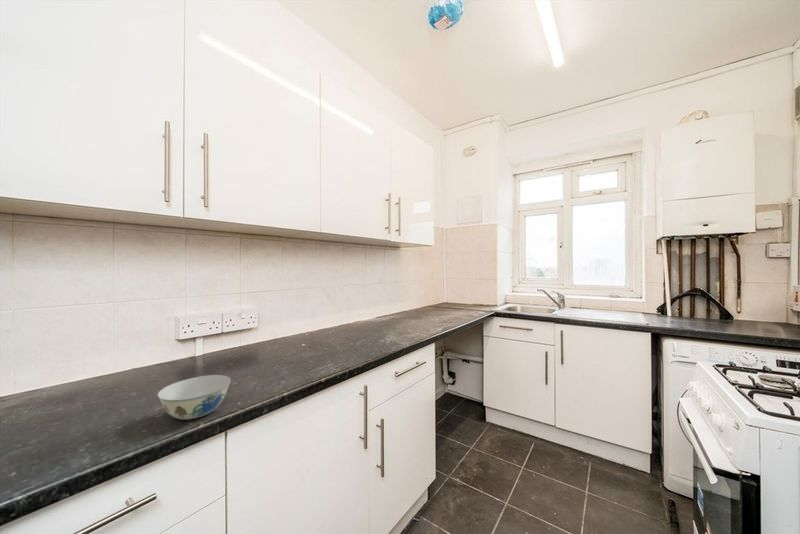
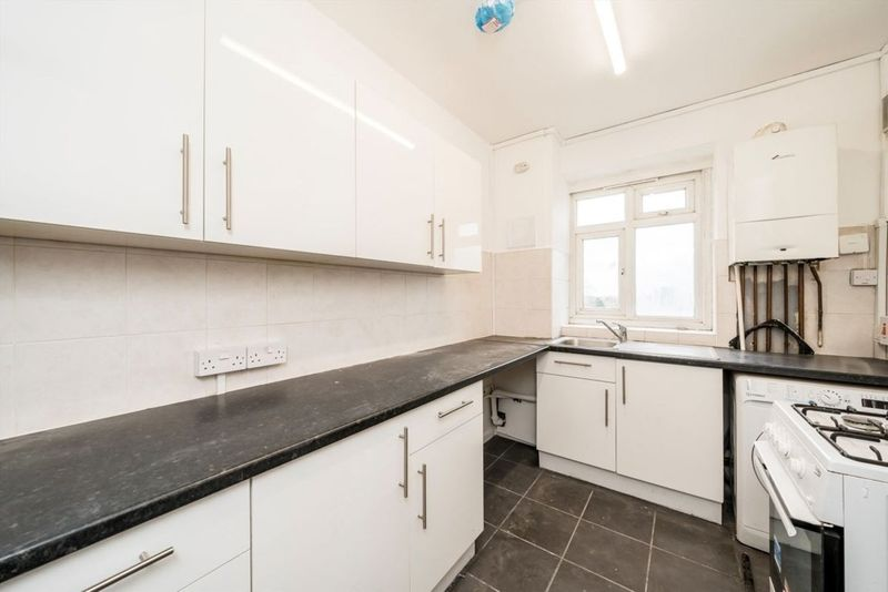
- chinaware (196, 399)
